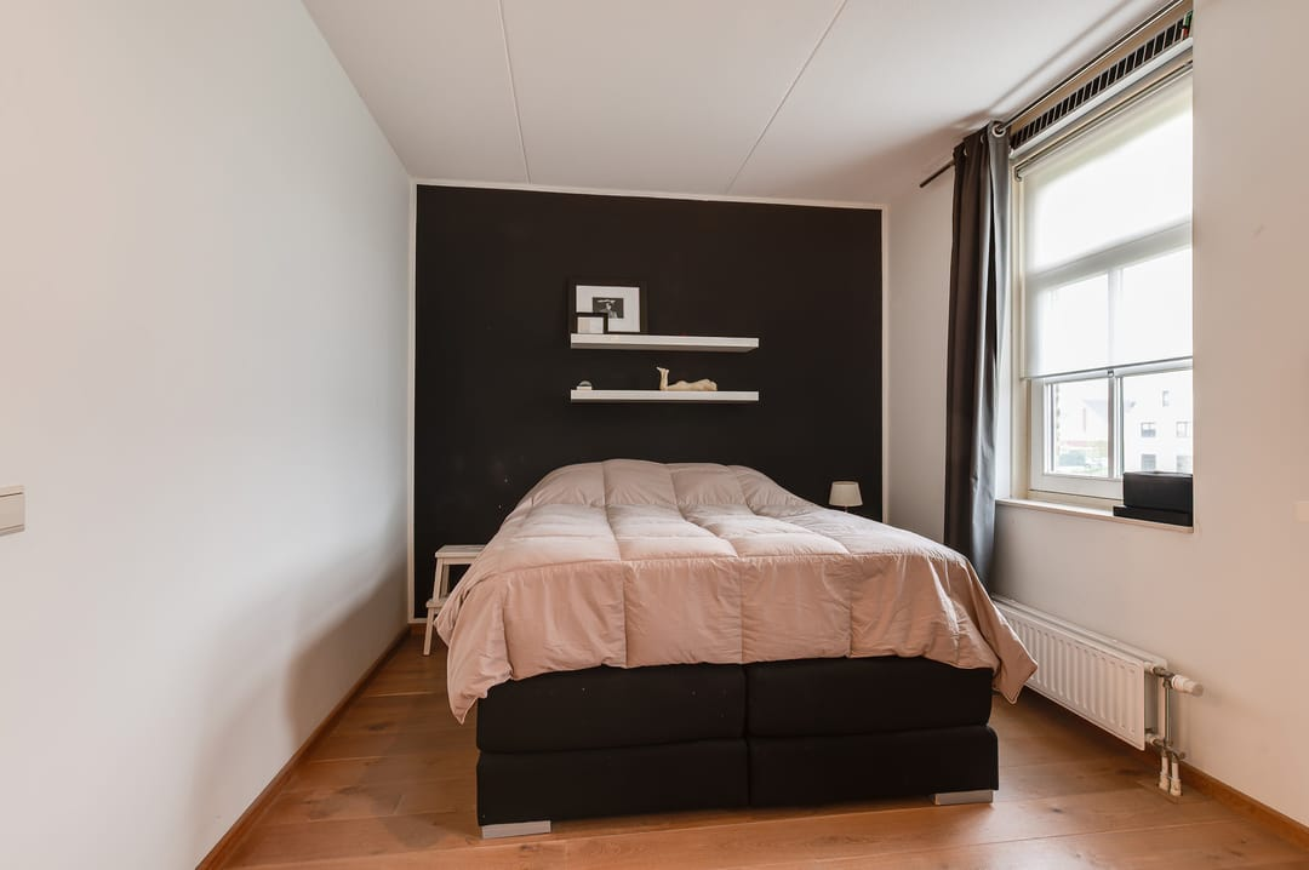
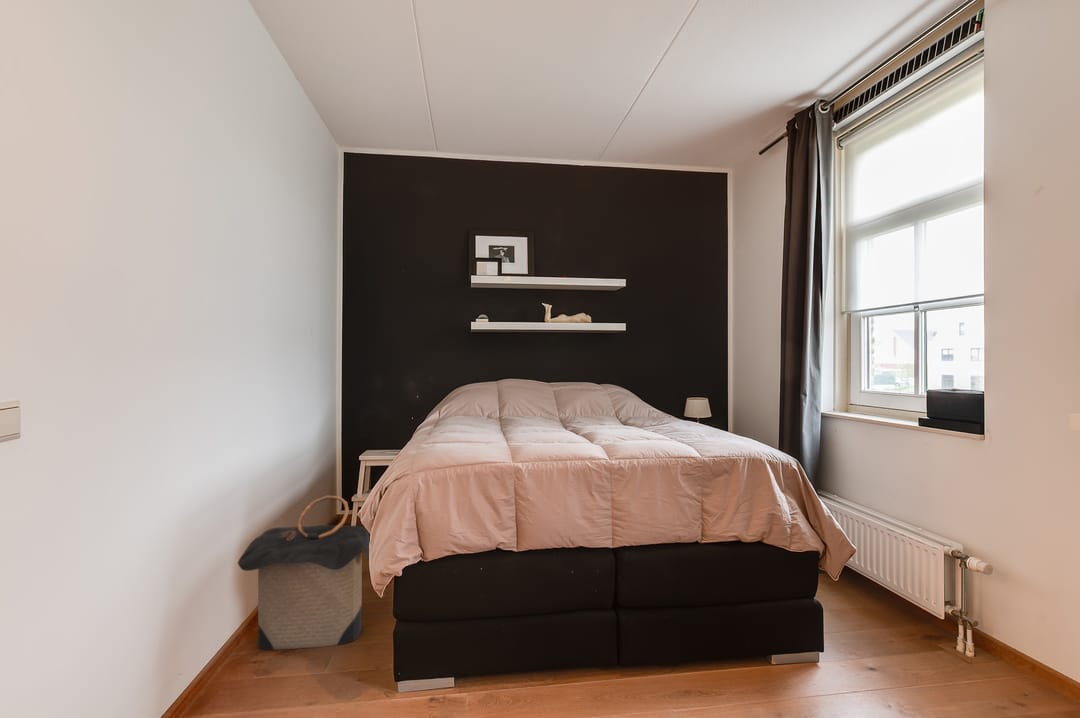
+ laundry hamper (308, 569)
